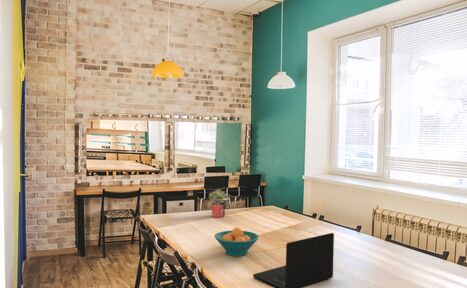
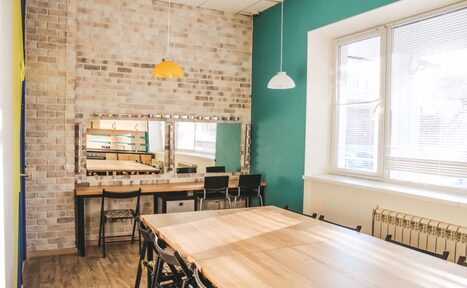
- fruit bowl (236, 240)
- potted plant (218, 202)
- laptop (292, 255)
